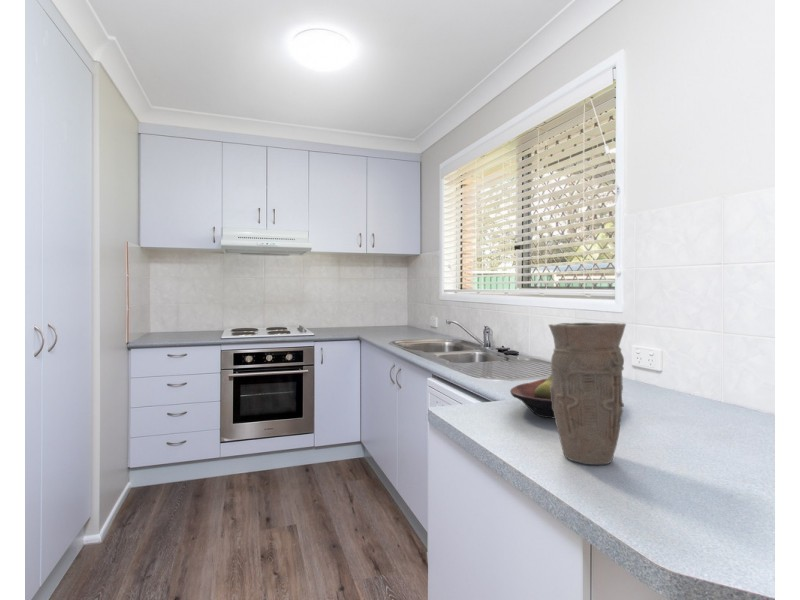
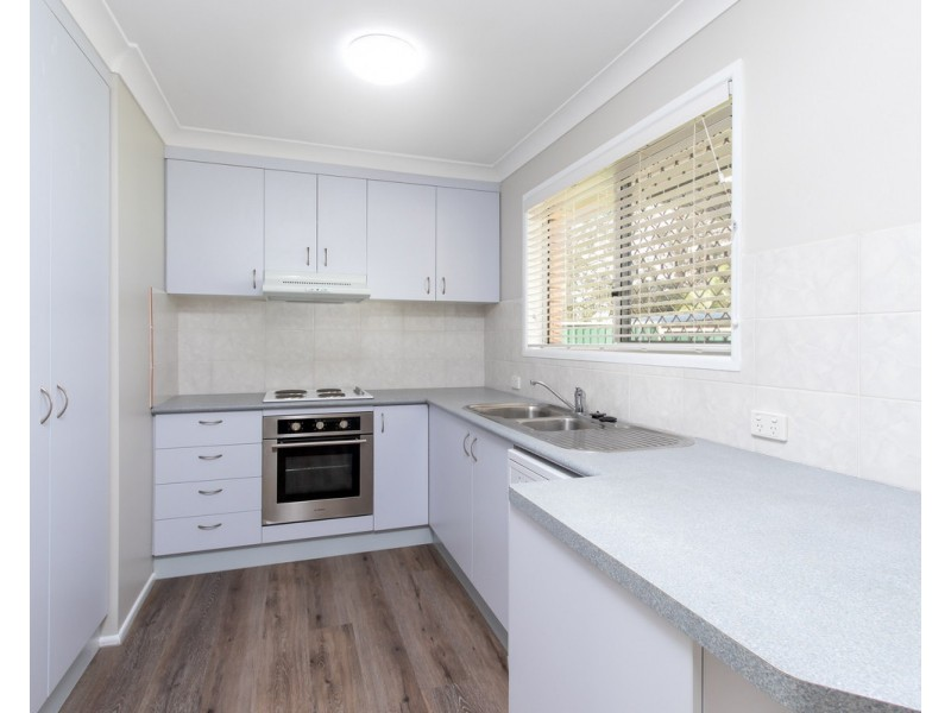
- fruit bowl (551, 385)
- vase (586, 389)
